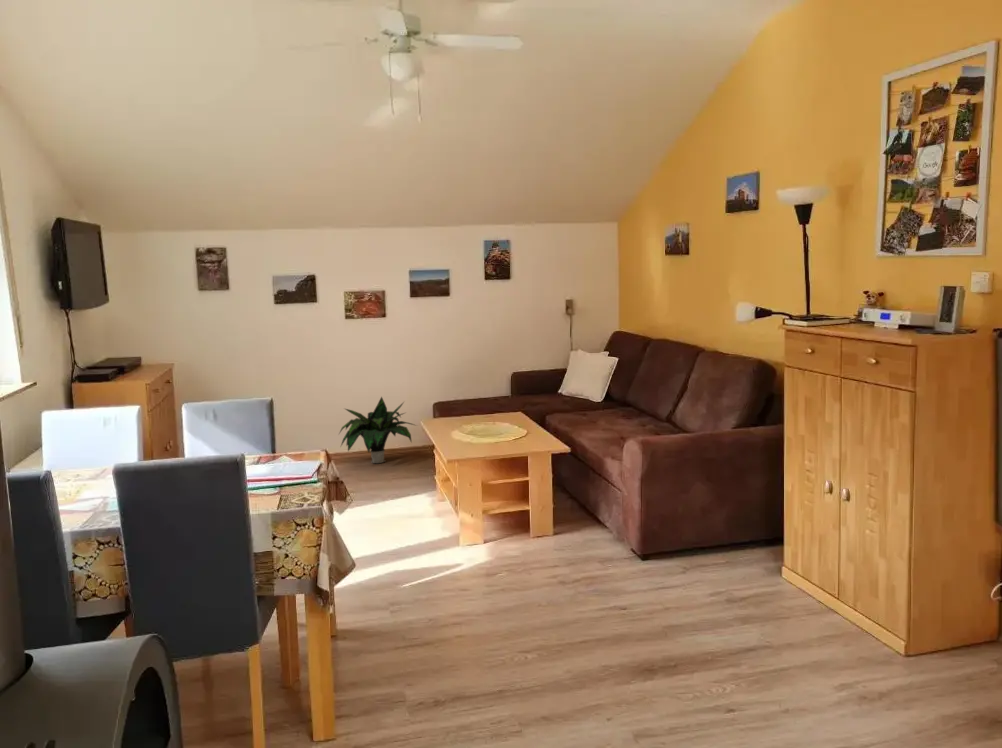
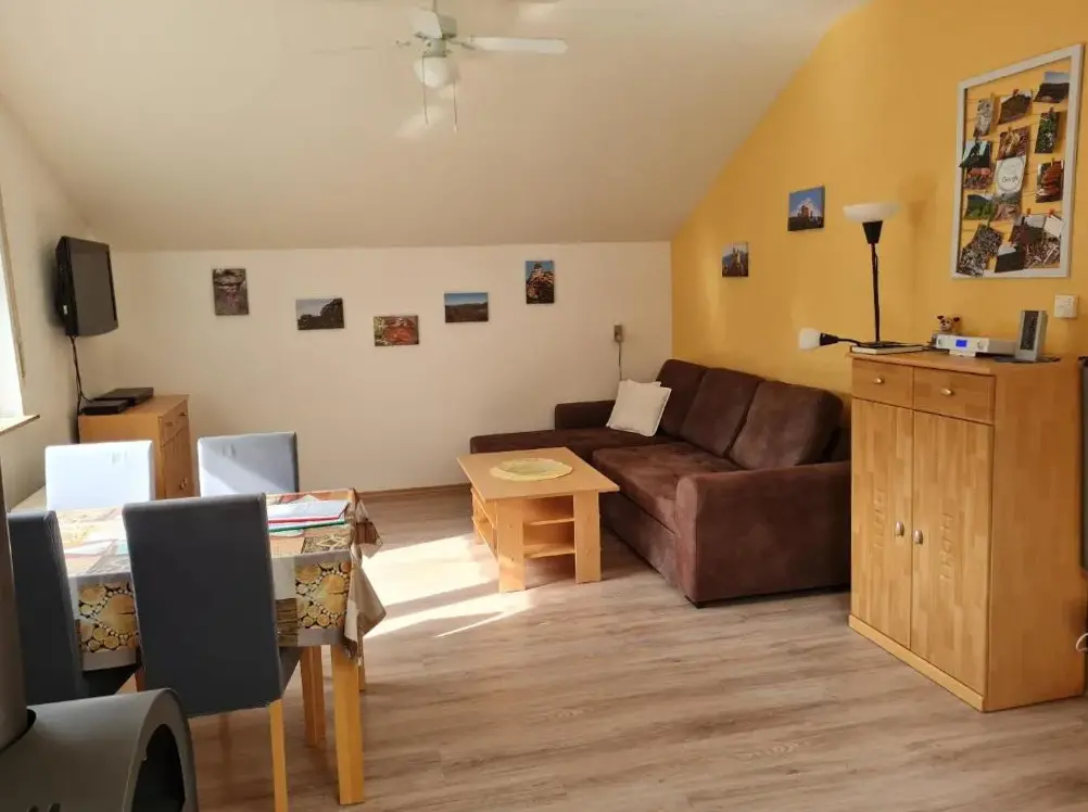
- potted plant (379, 430)
